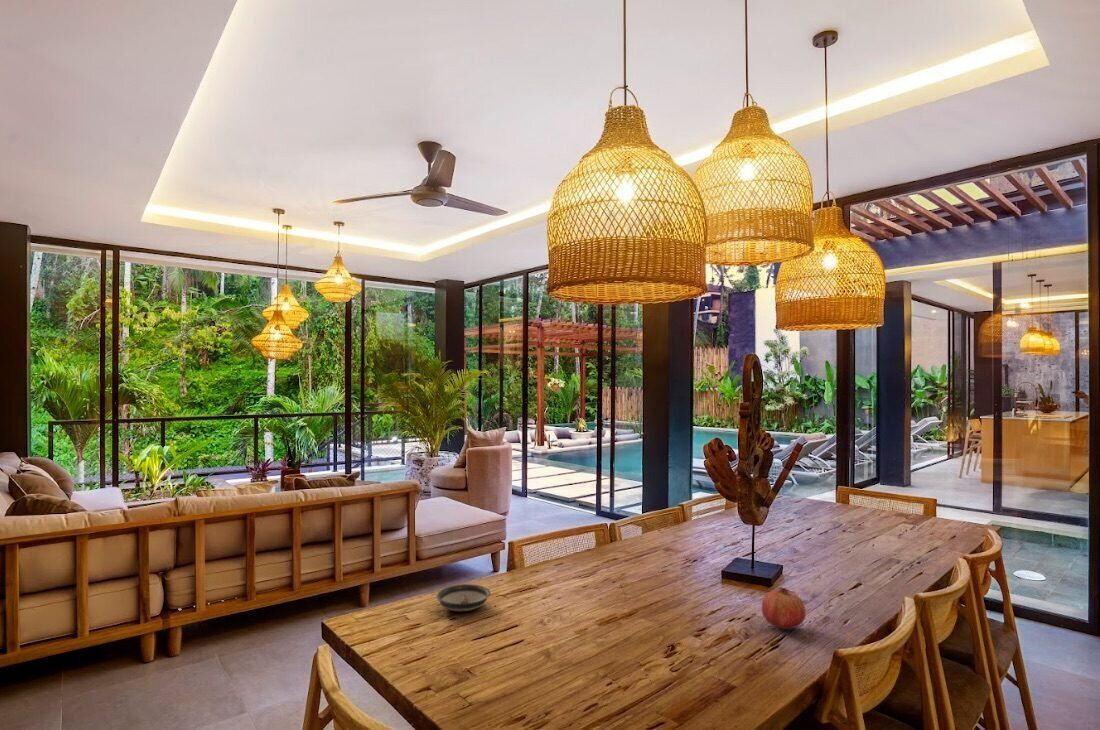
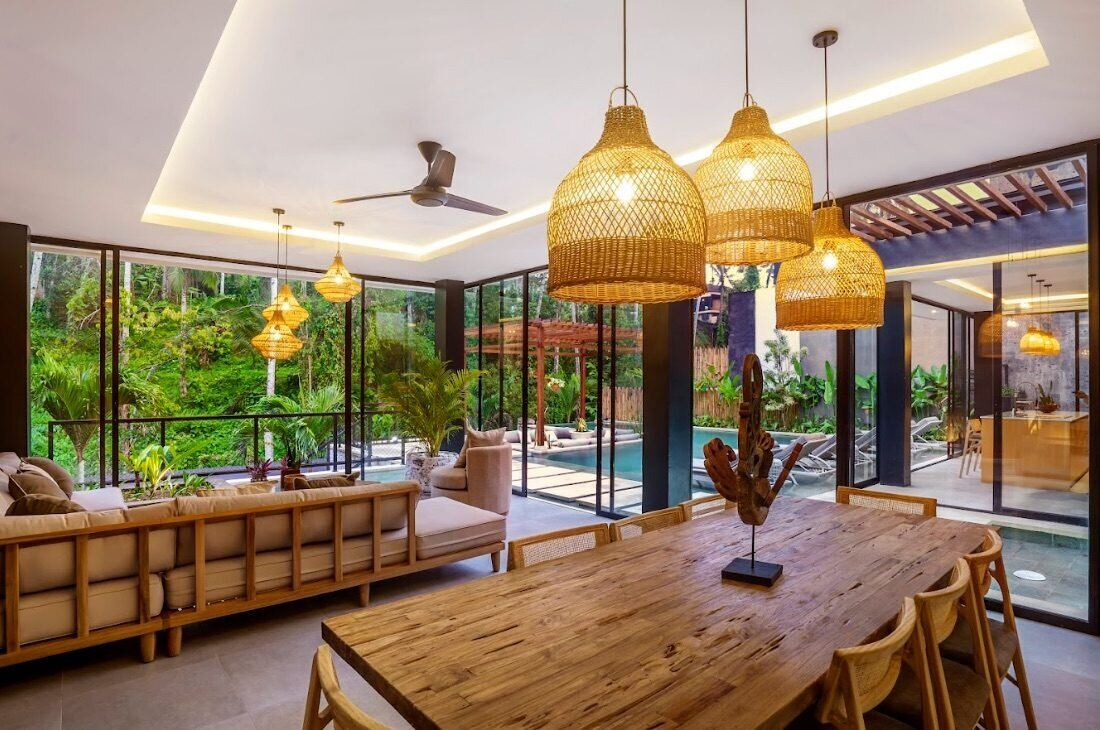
- saucer (463, 600)
- fruit (783, 607)
